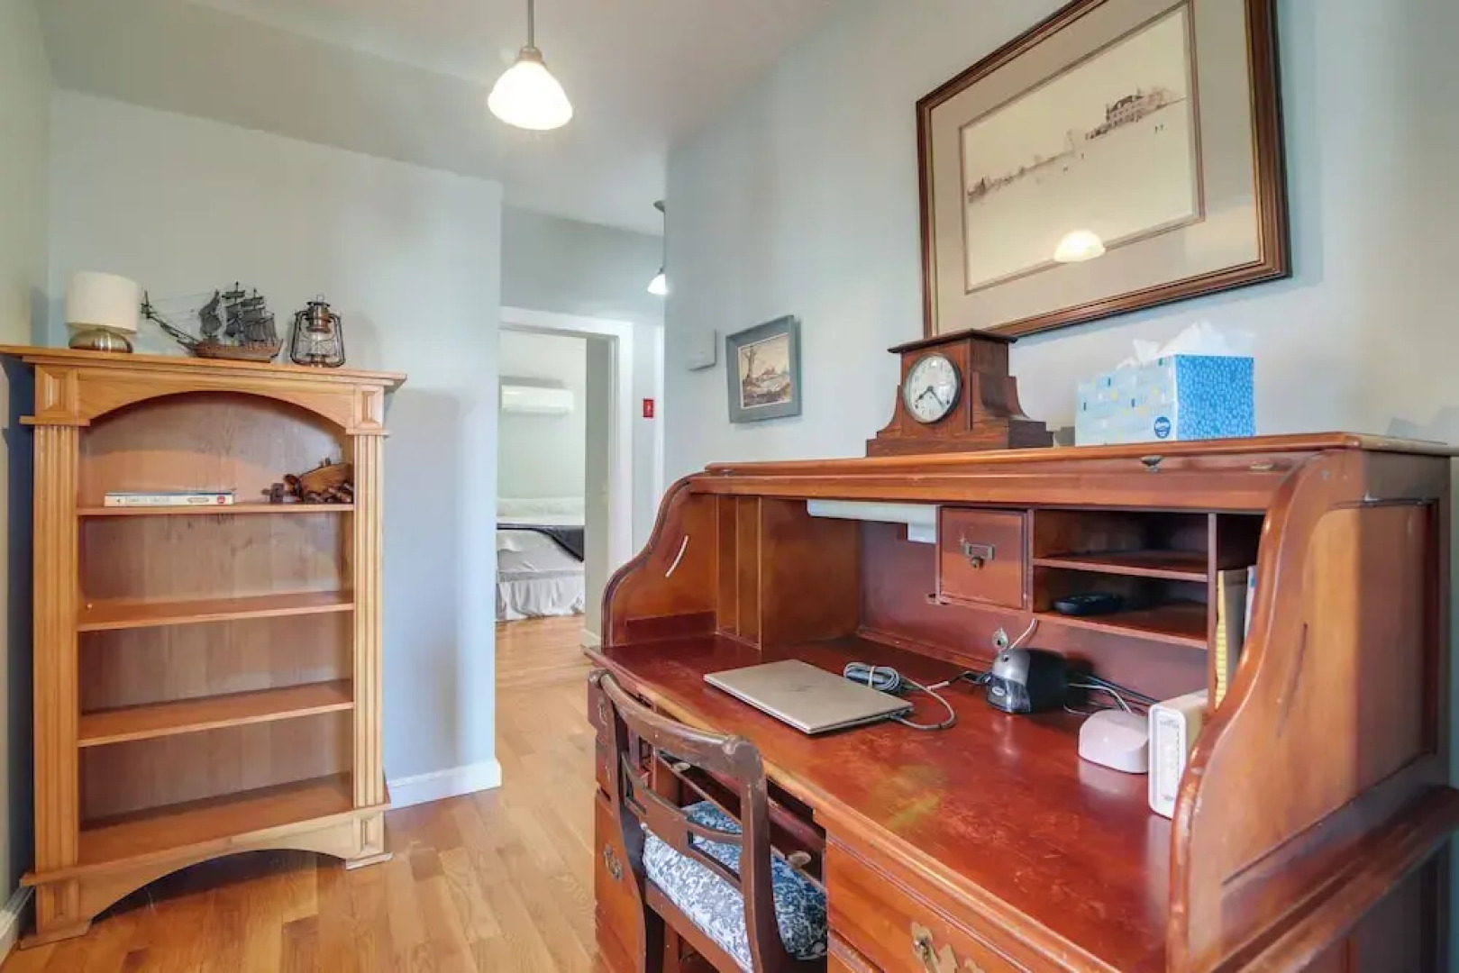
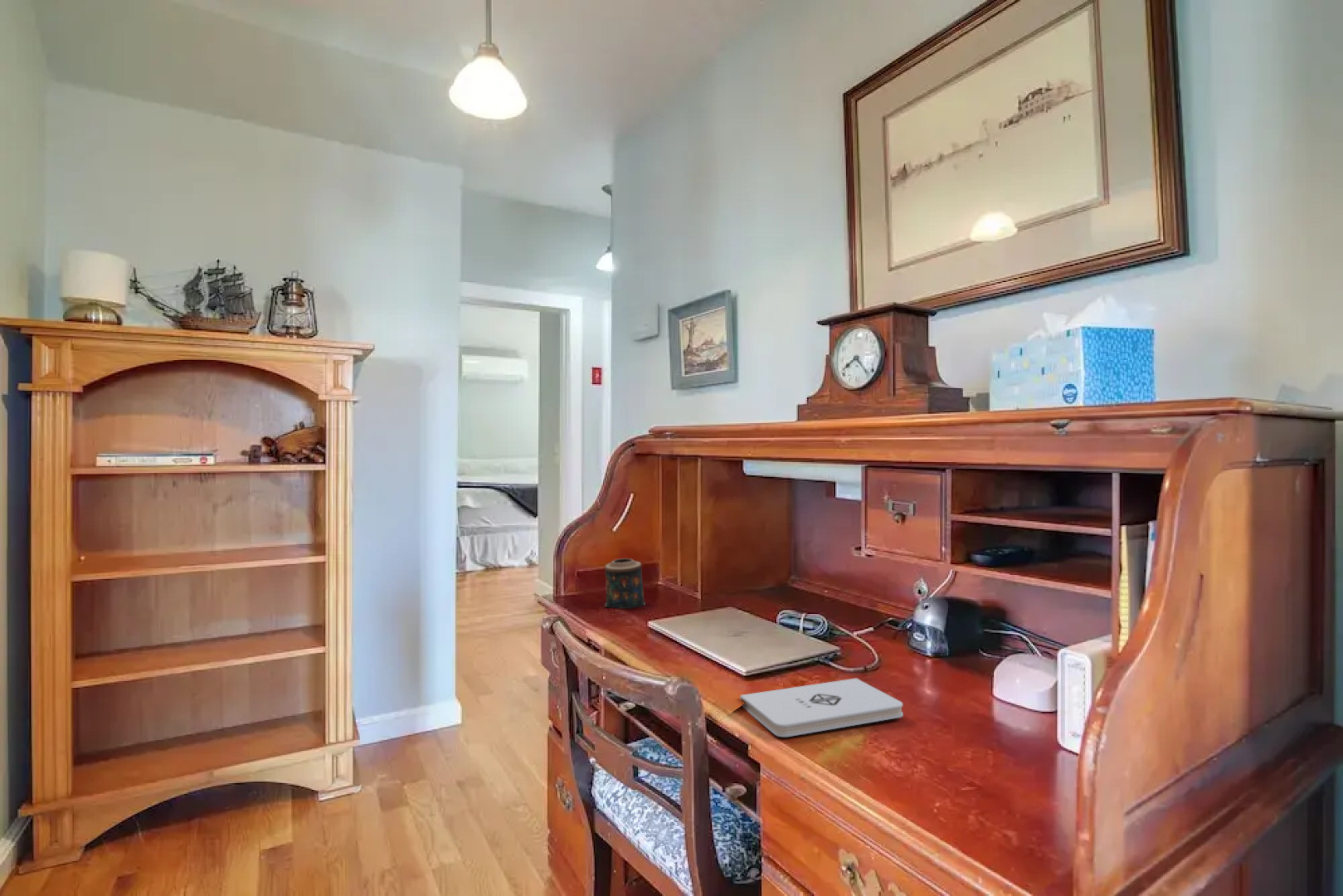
+ notepad (821, 705)
+ candle (621, 582)
